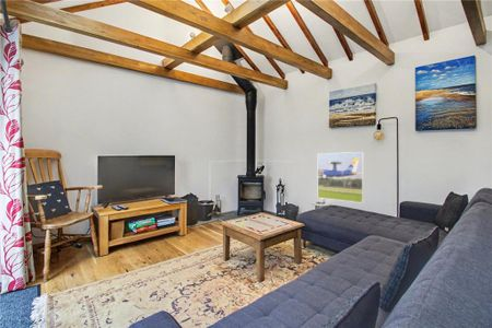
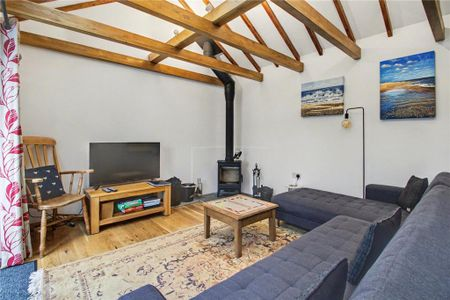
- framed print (339, 176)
